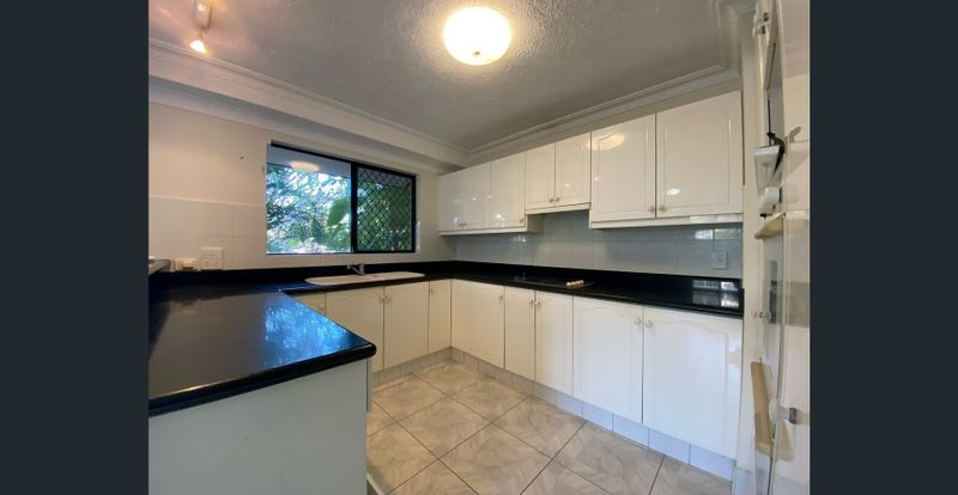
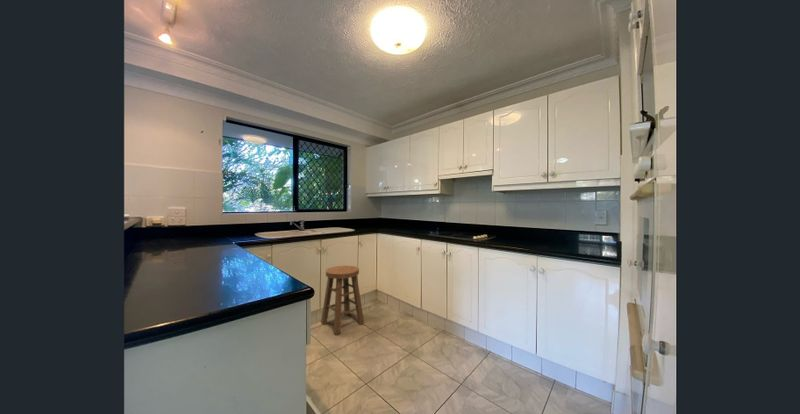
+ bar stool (342, 295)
